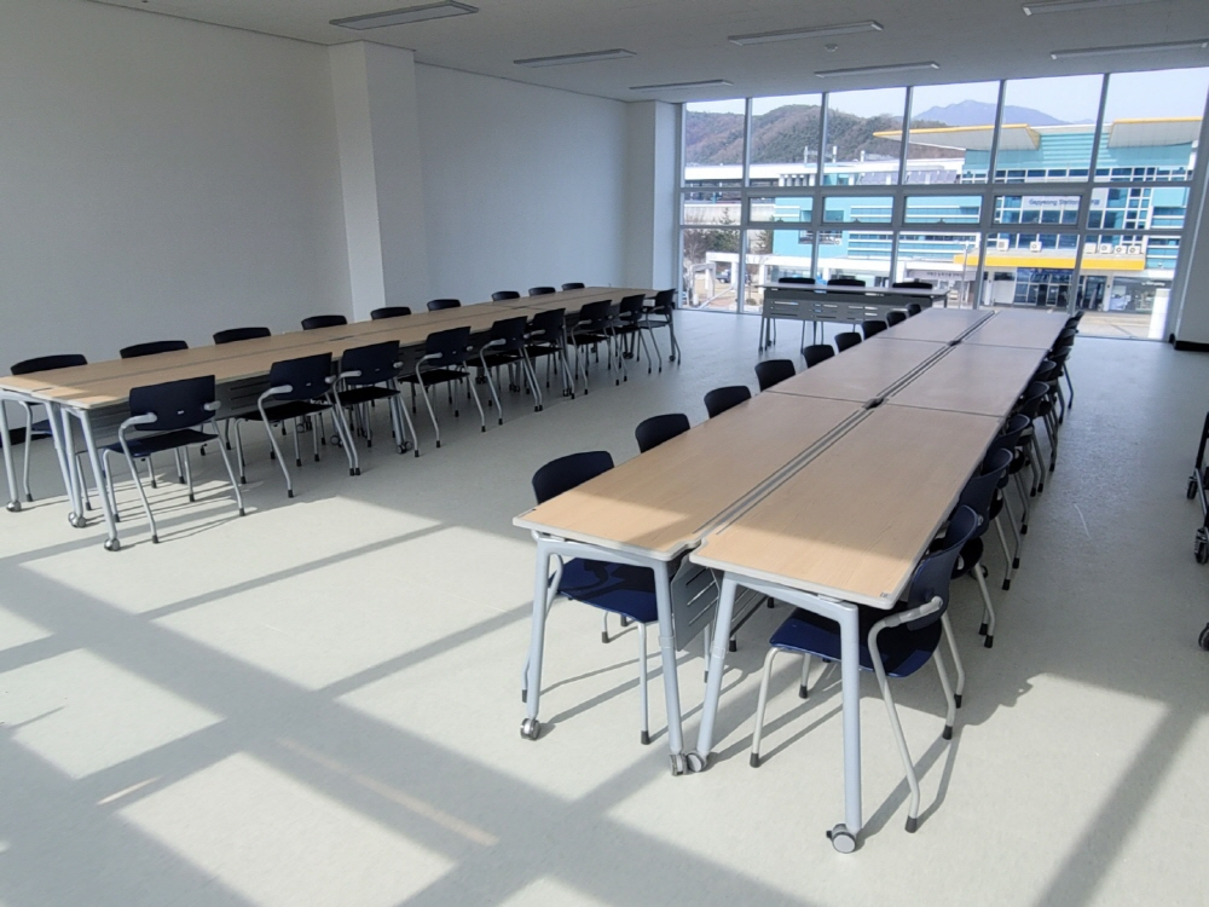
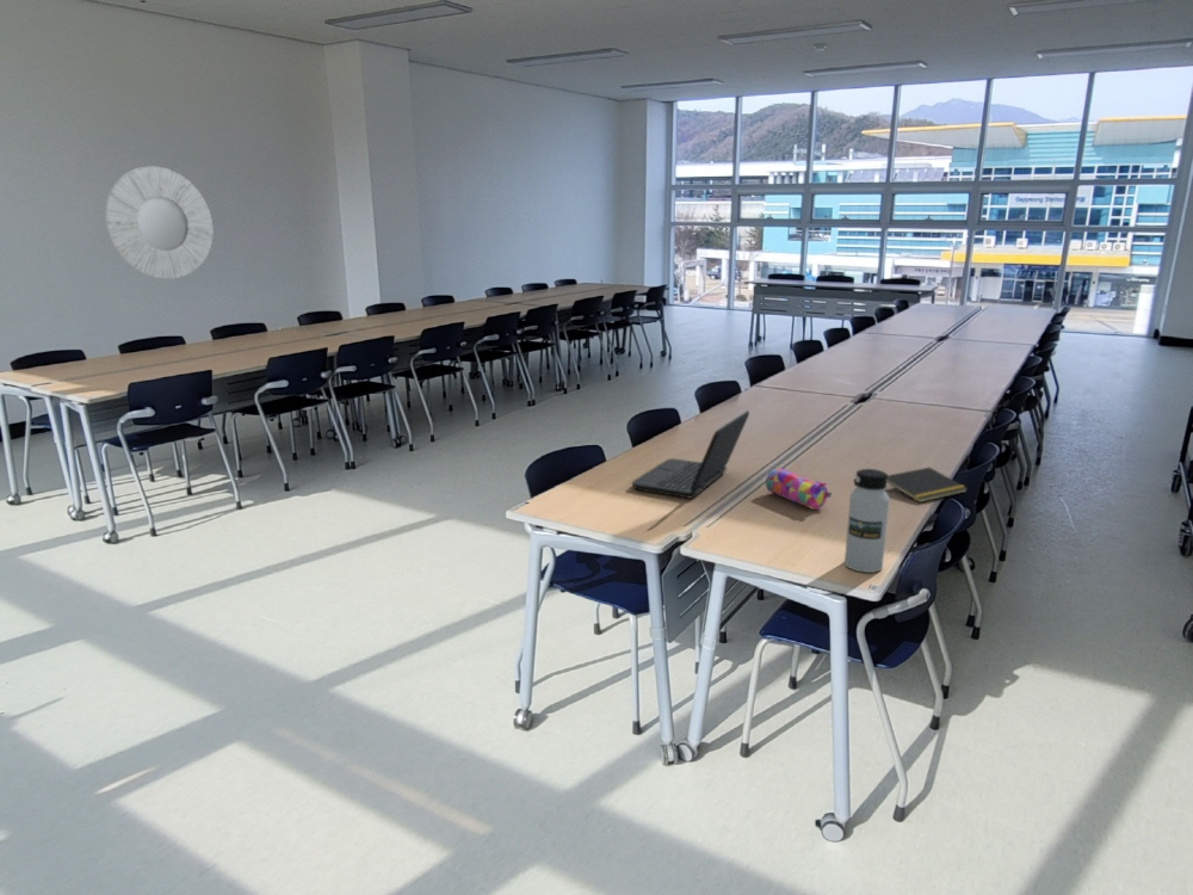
+ laptop (691, 461)
+ mirror (161, 223)
+ pencil case (797, 487)
+ notepad (925, 483)
+ water bottle (867, 519)
